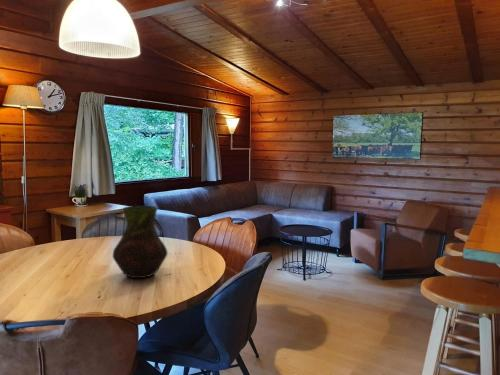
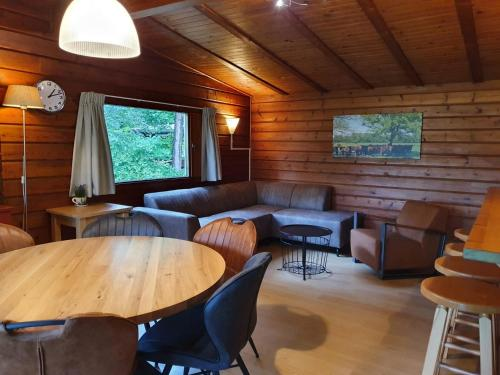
- vase (140, 241)
